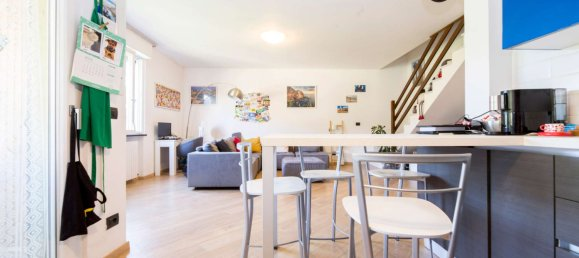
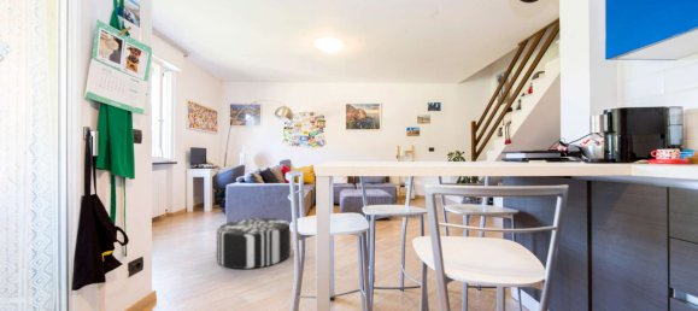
+ pouf (254, 240)
